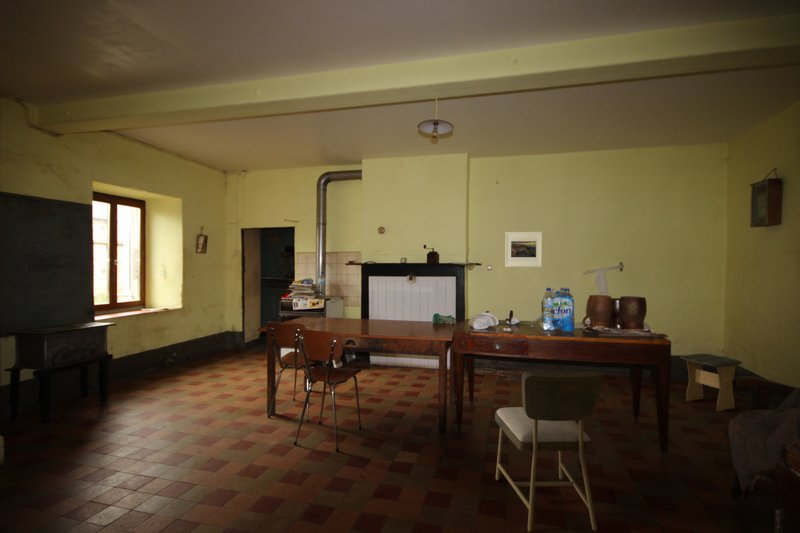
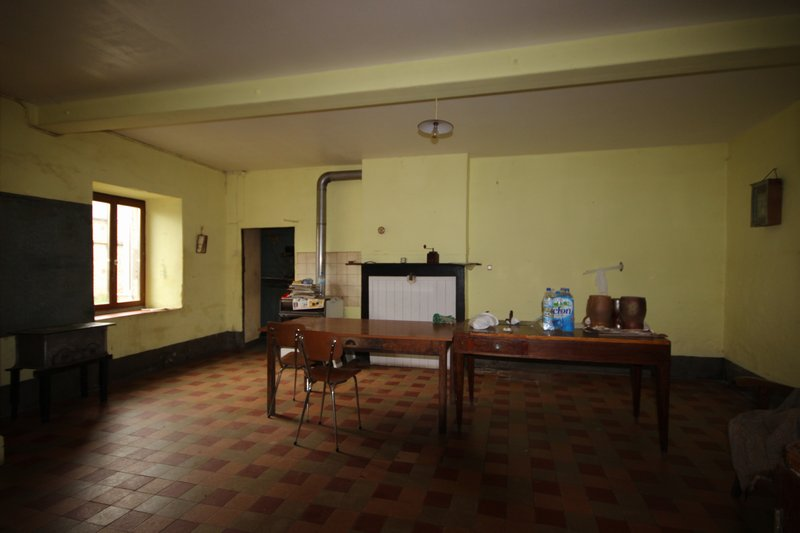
- stool (709, 381)
- dining chair (543, 431)
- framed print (523, 249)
